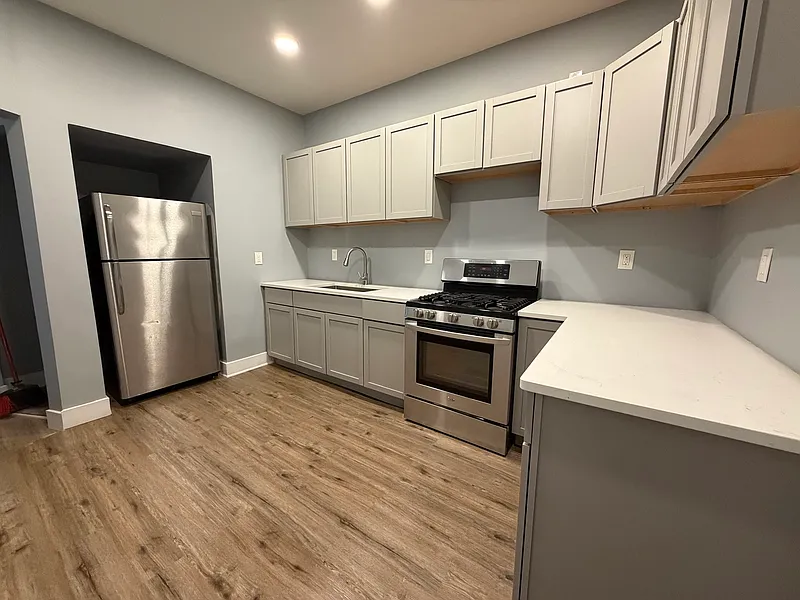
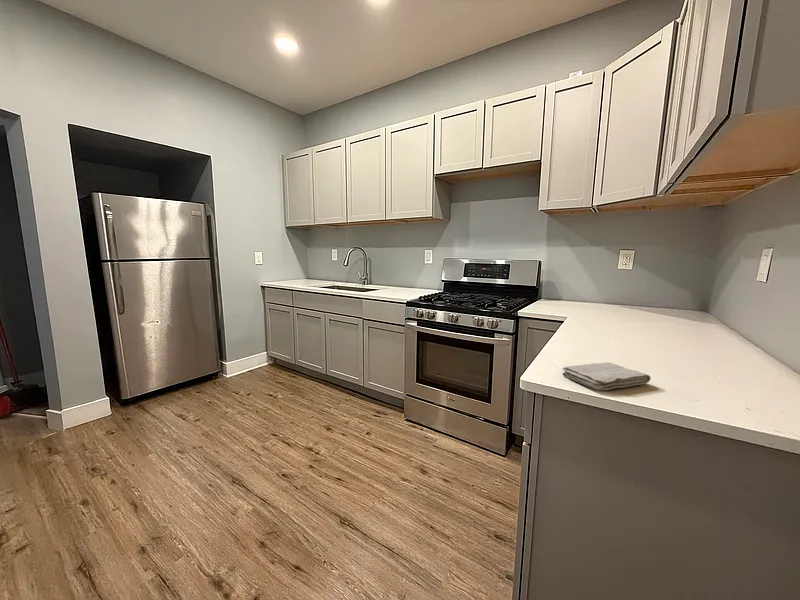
+ washcloth (604, 374)
